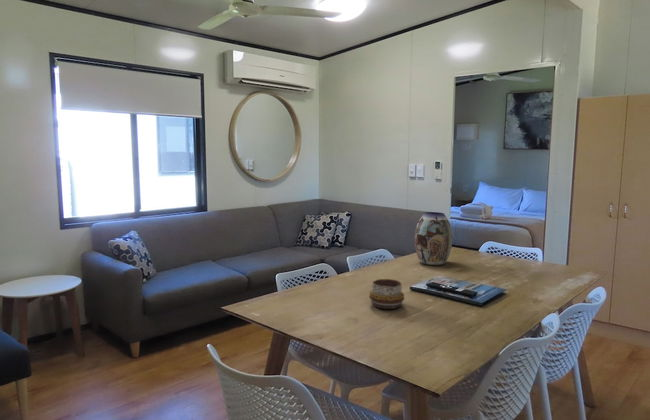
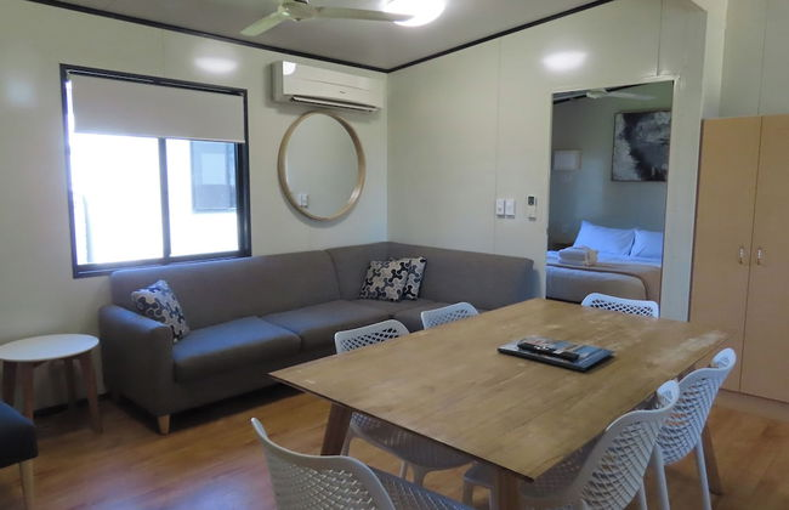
- decorative bowl (386, 294)
- vase (433, 238)
